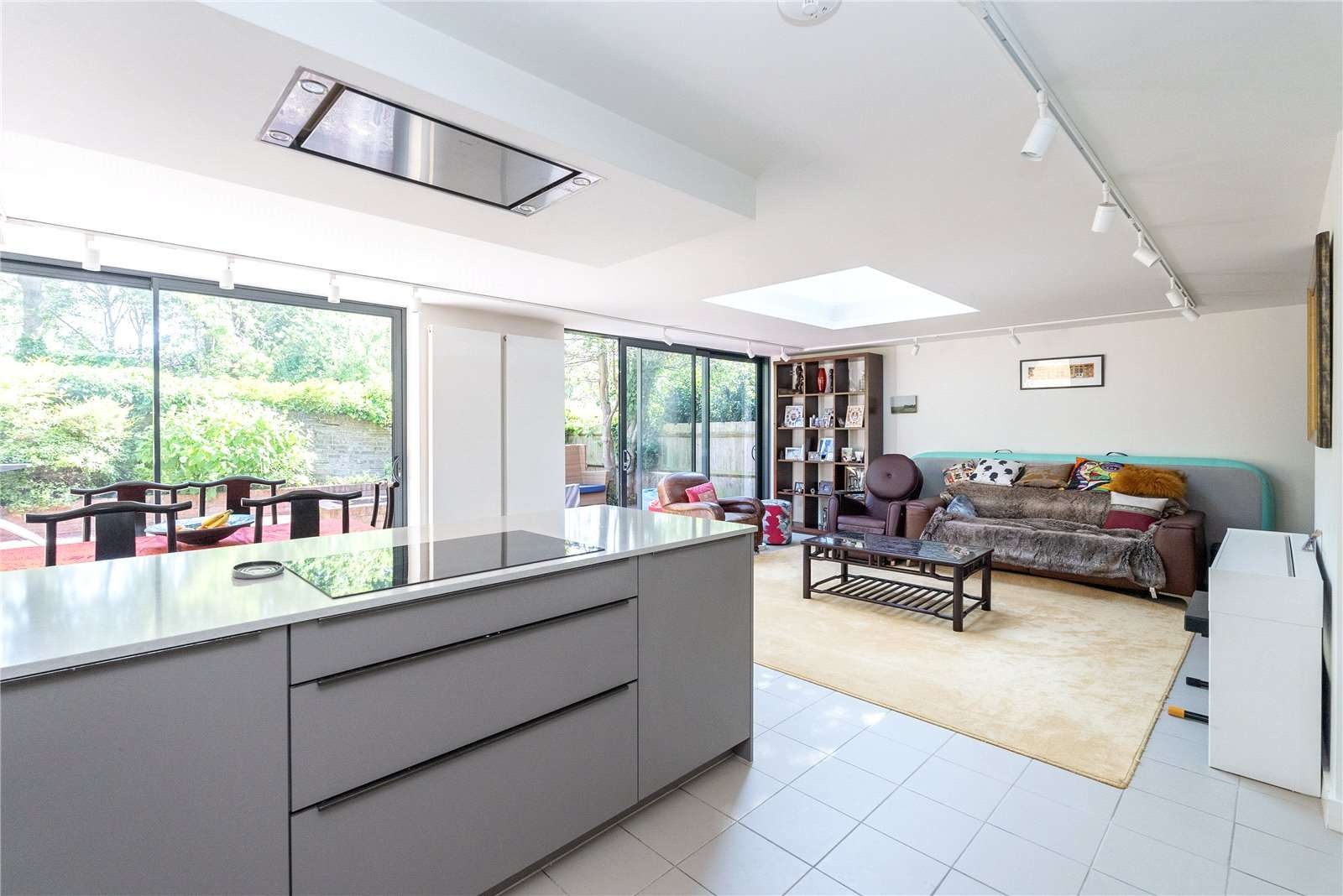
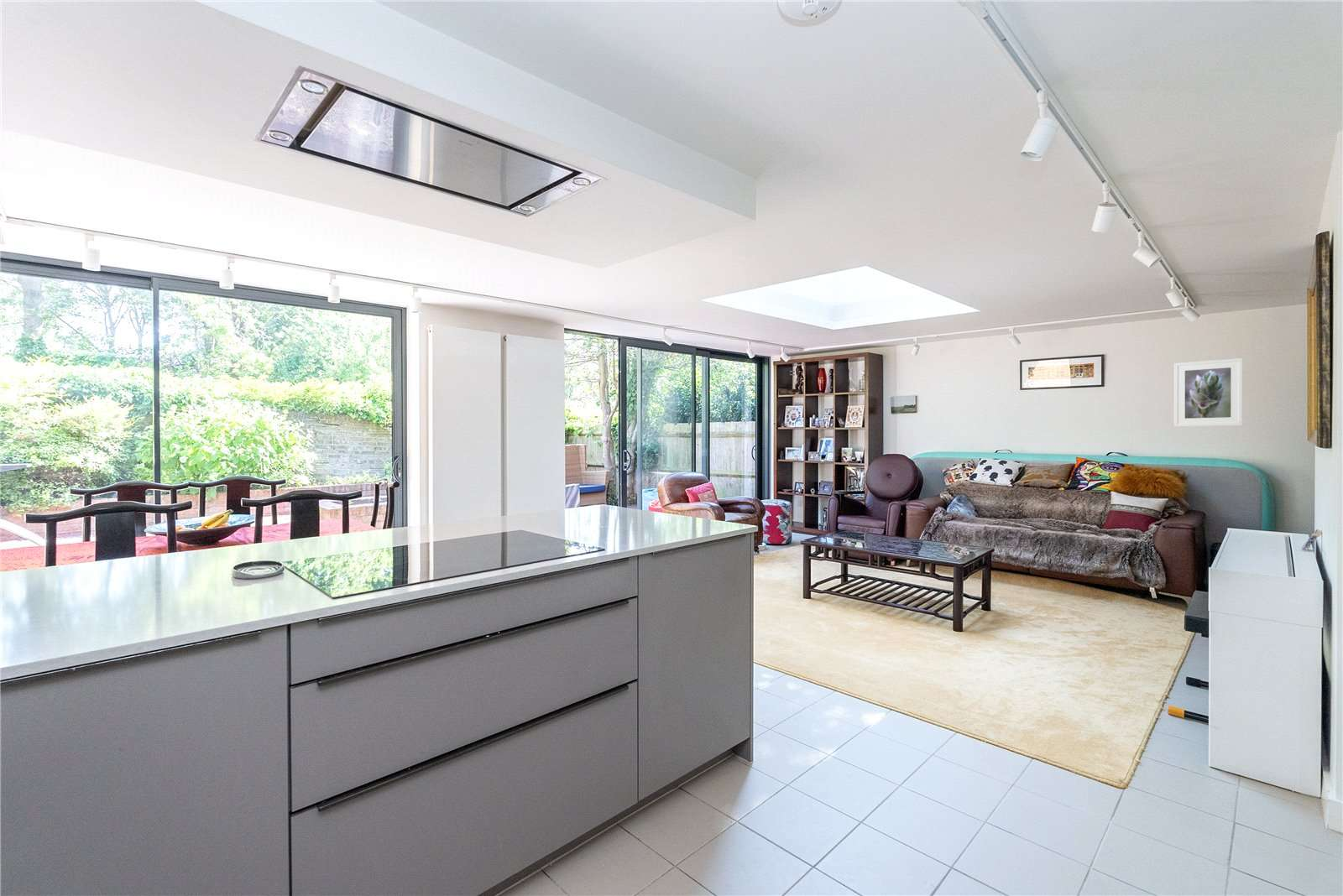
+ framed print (1207, 393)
